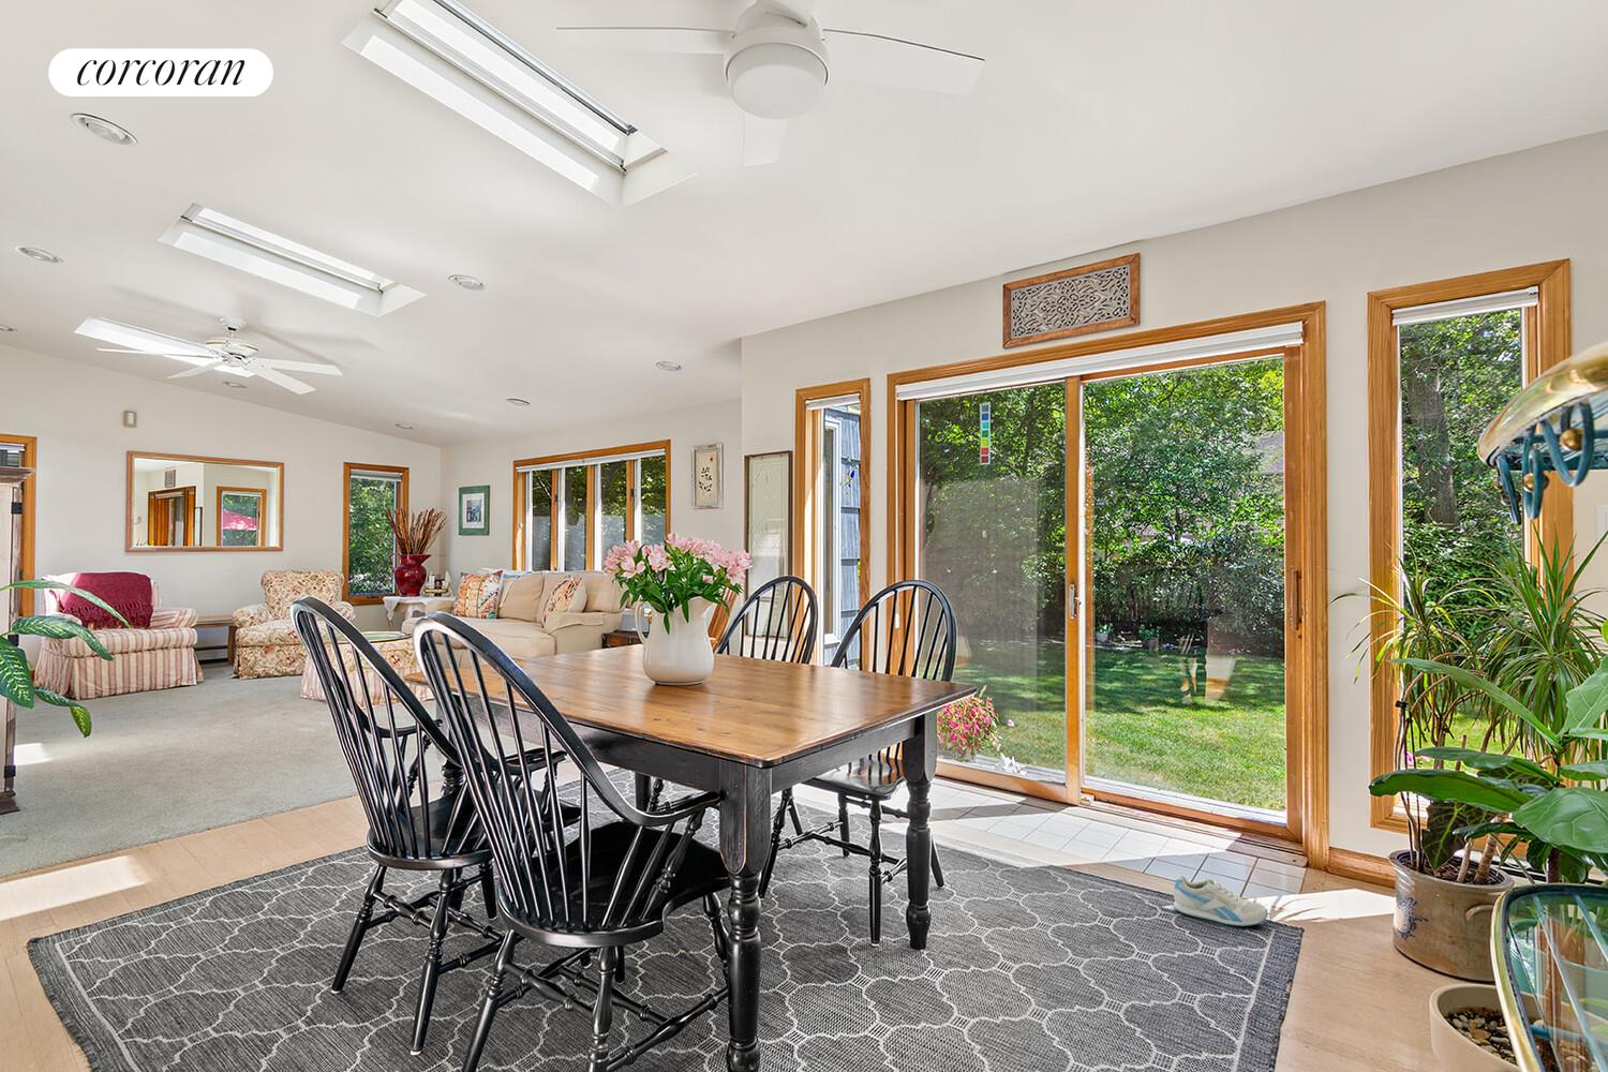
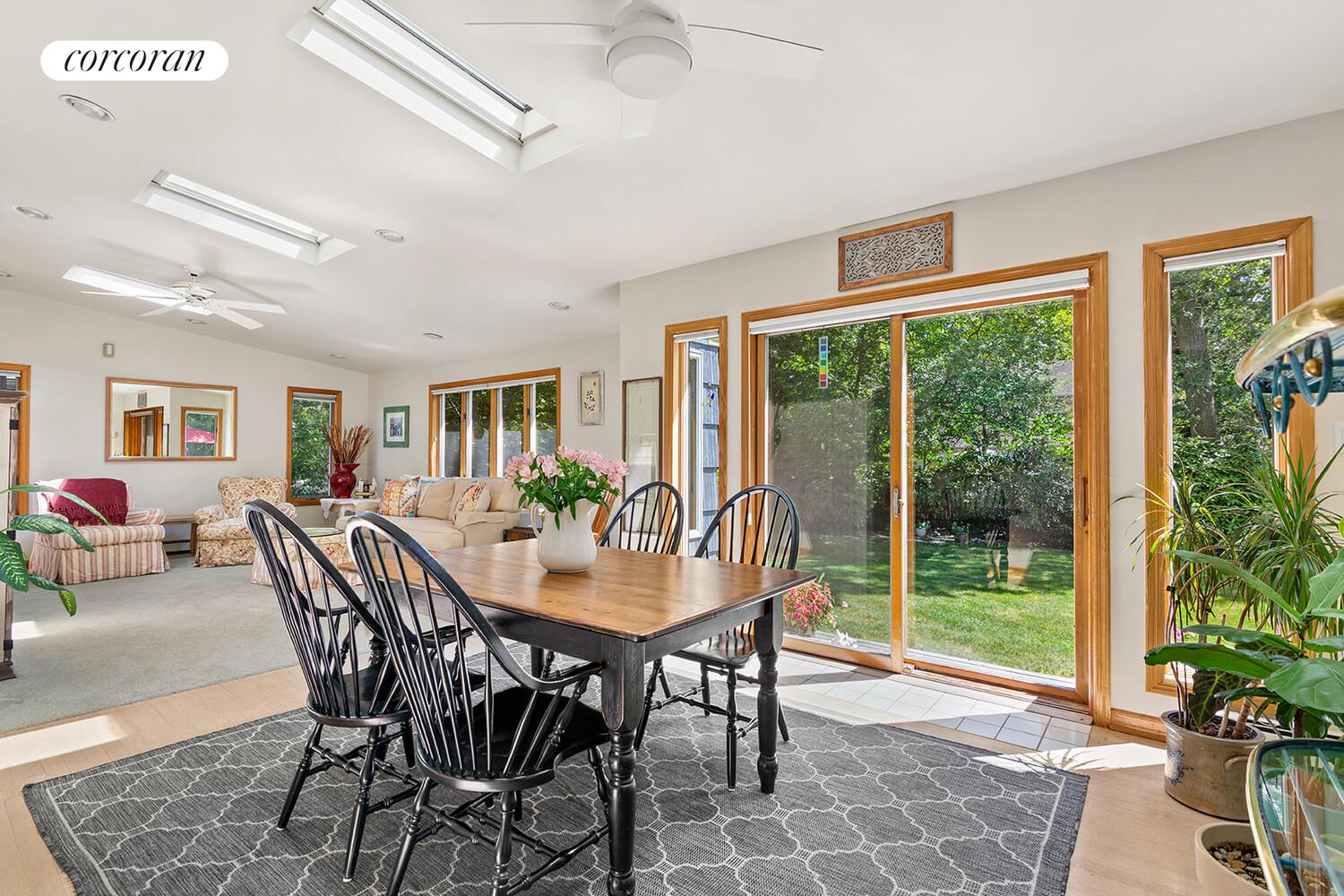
- sneaker (1219, 900)
